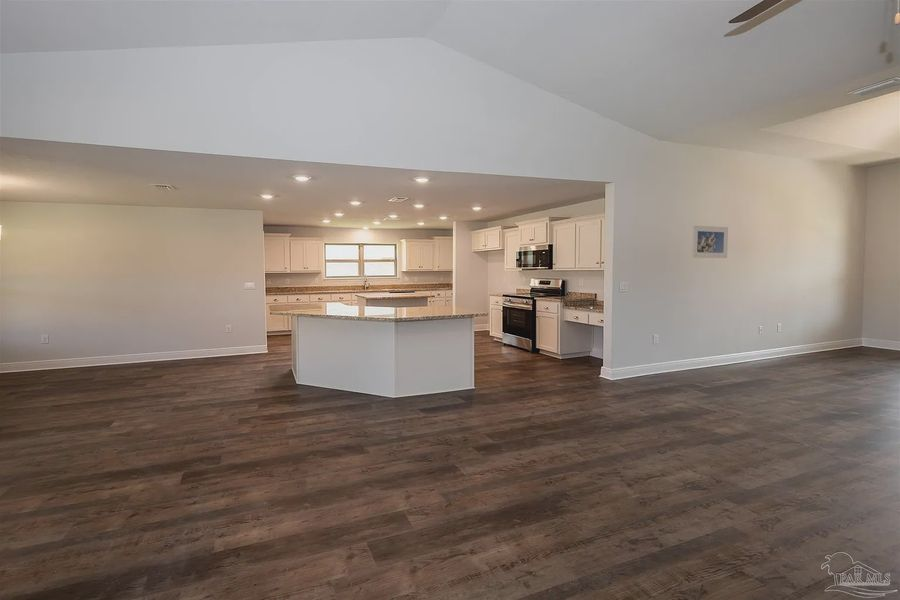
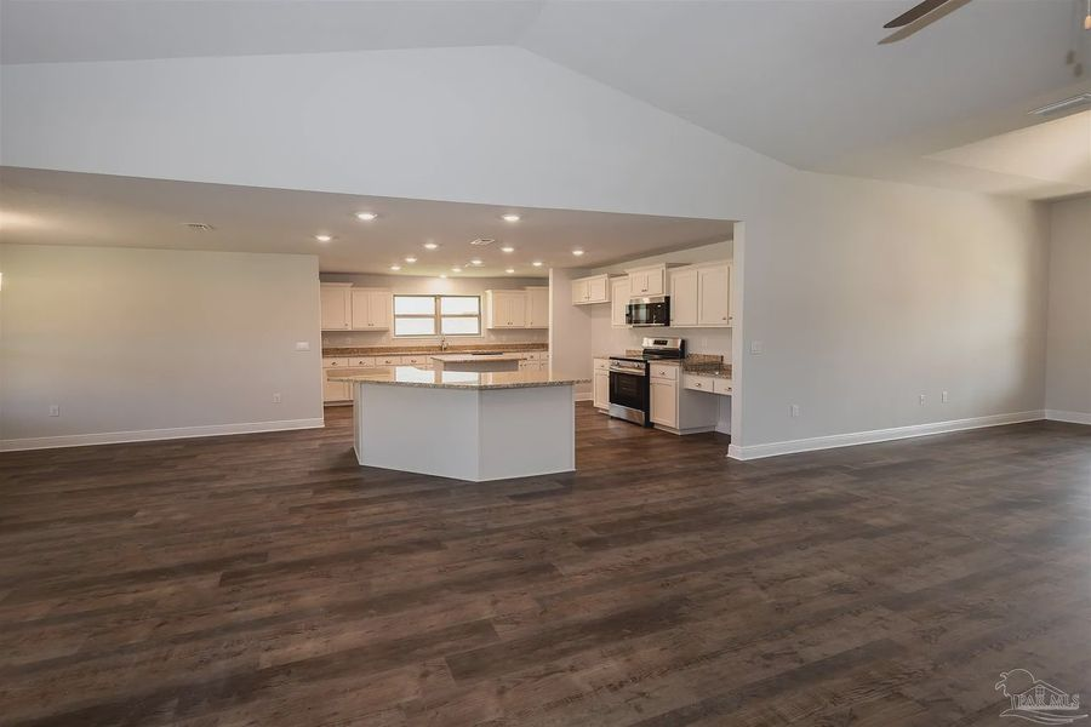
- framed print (710, 242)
